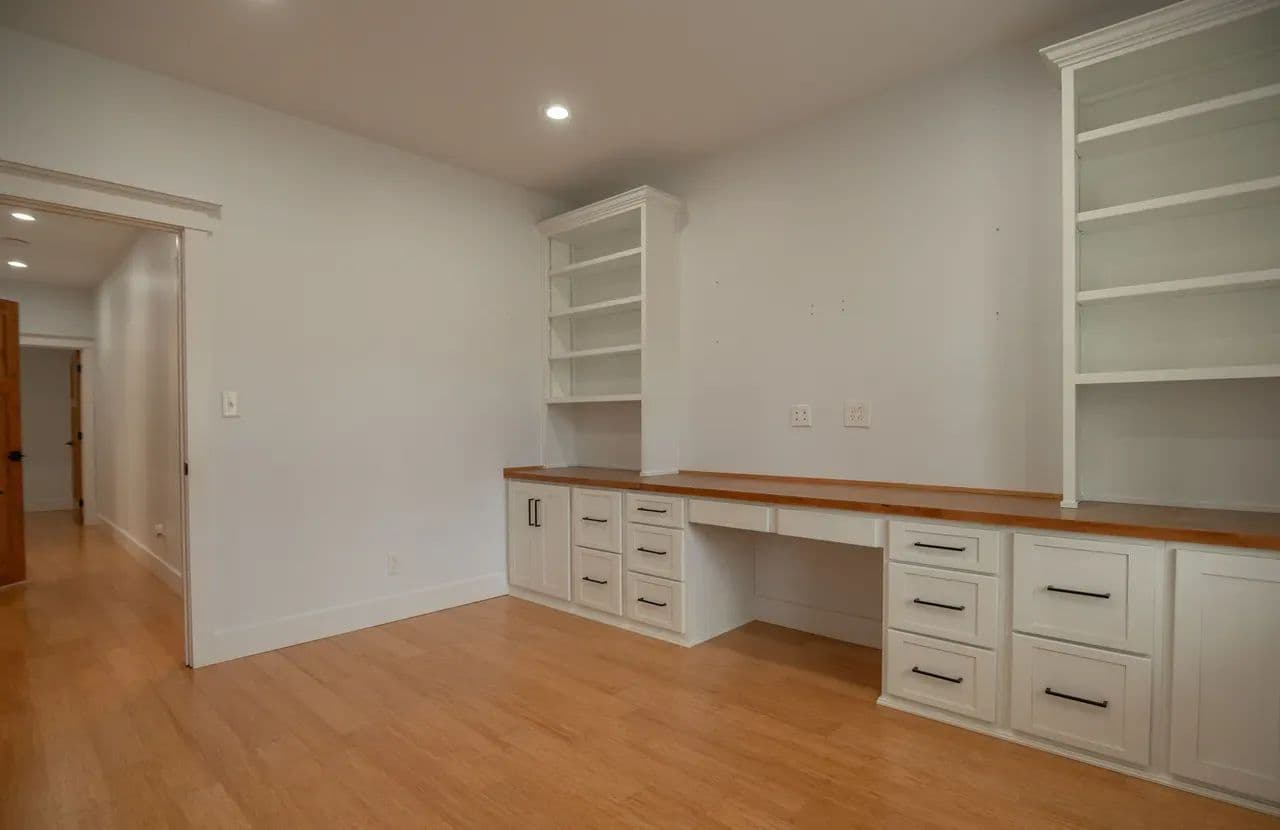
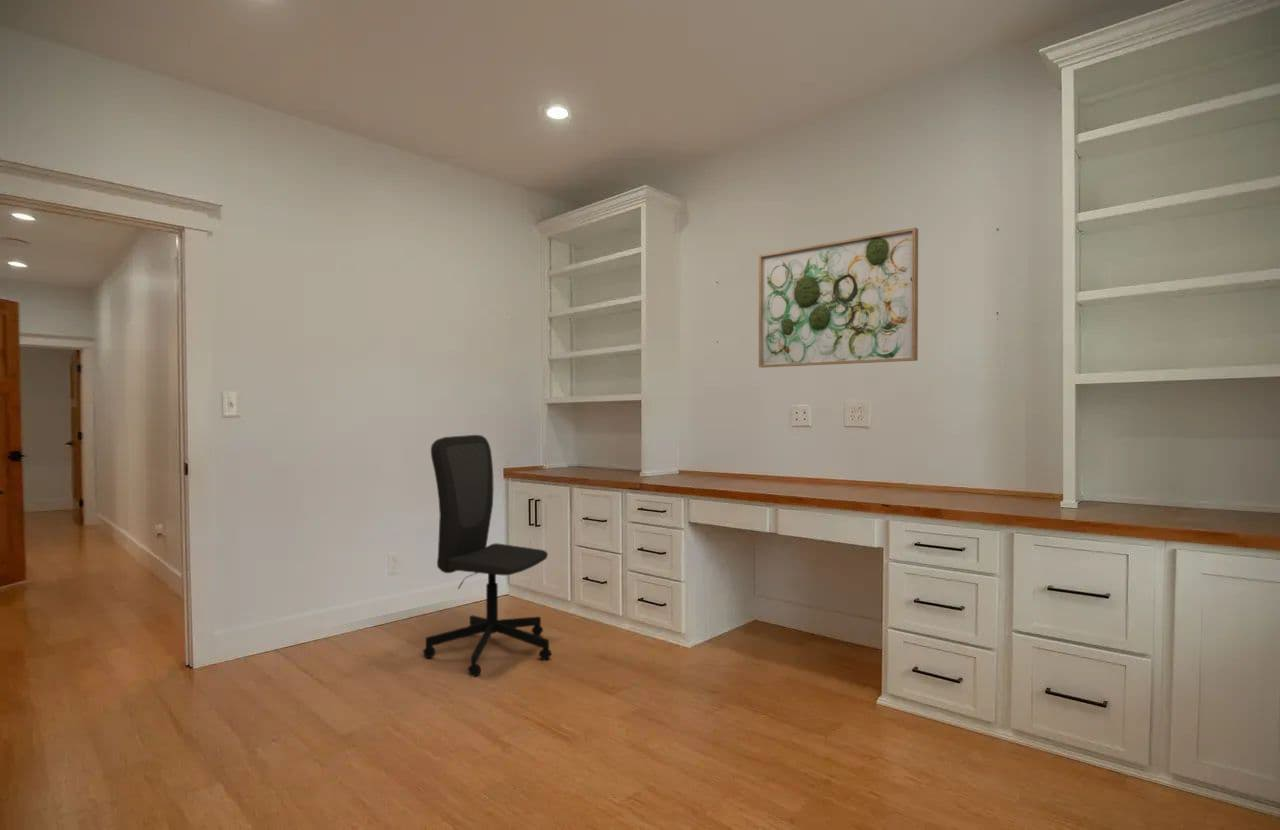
+ office chair (497, 544)
+ wall art (830, 303)
